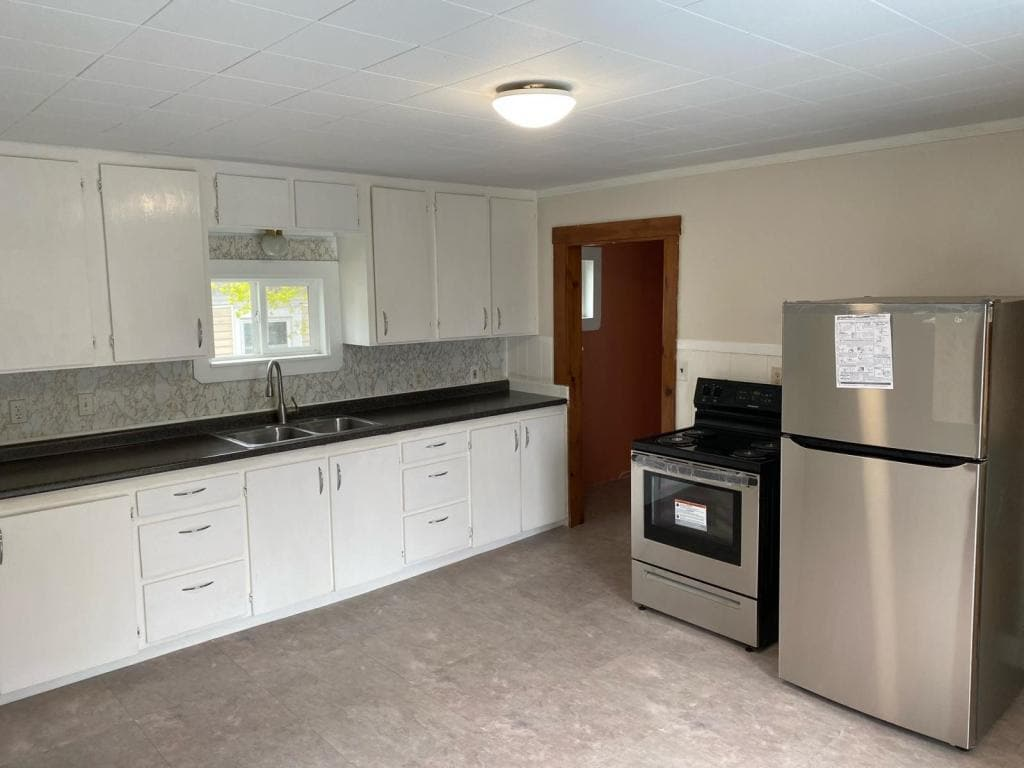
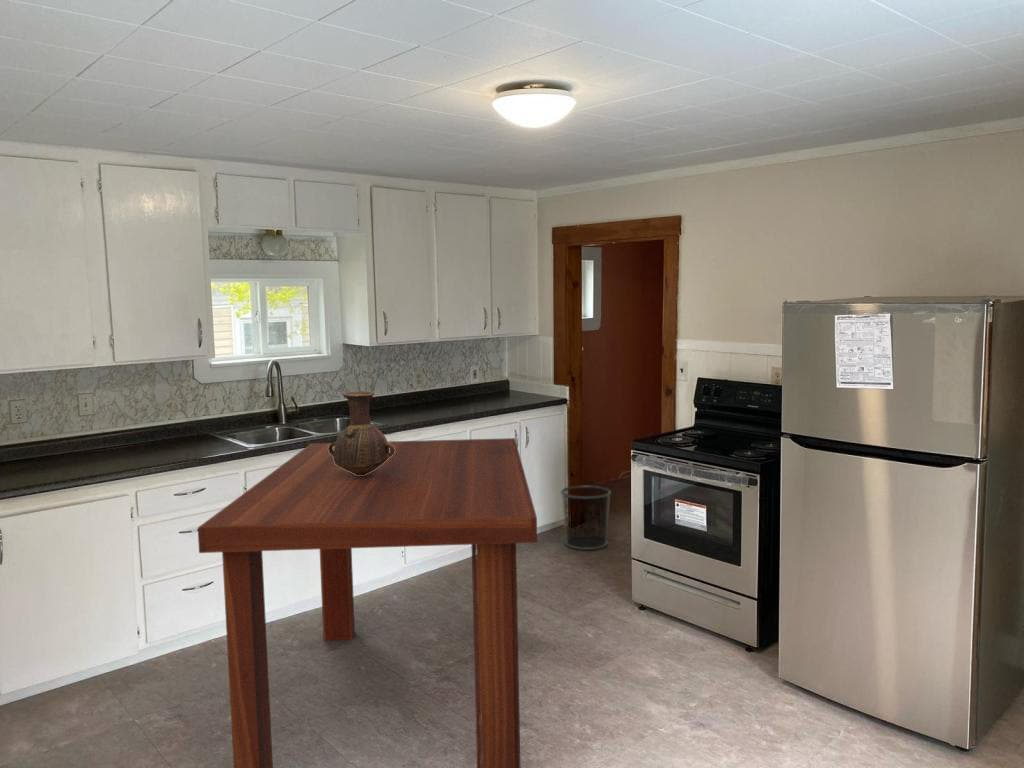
+ vase (360, 433)
+ waste bin (585, 517)
+ dining table (400, 546)
